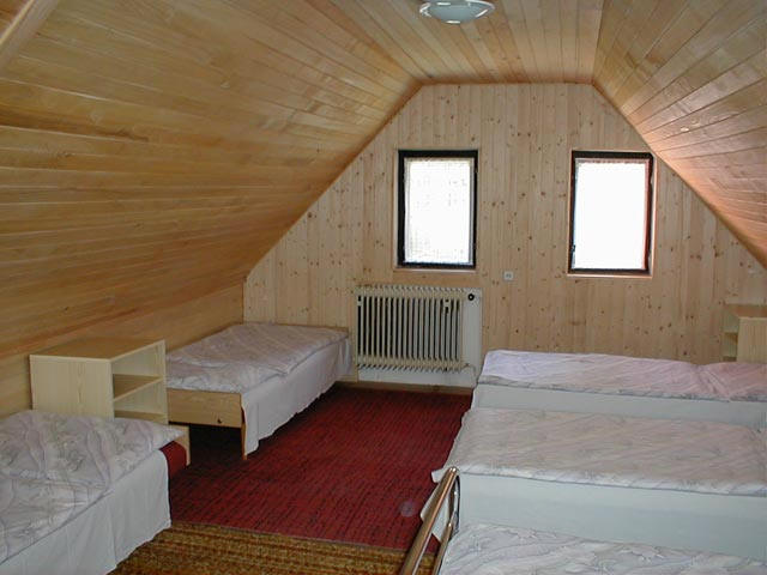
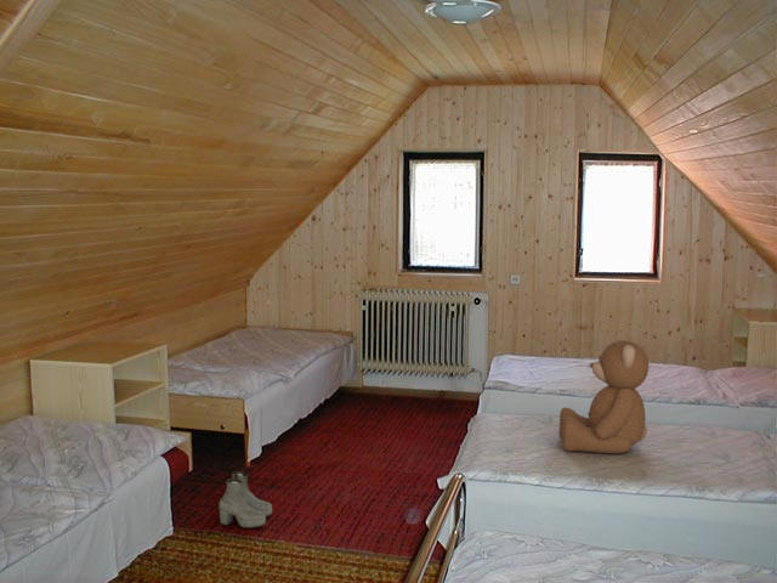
+ boots (245, 498)
+ teddy bear (603, 394)
